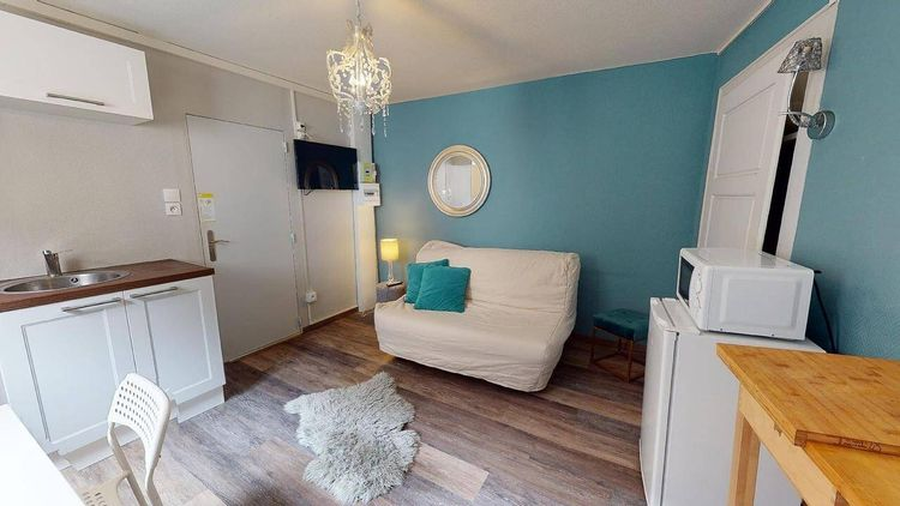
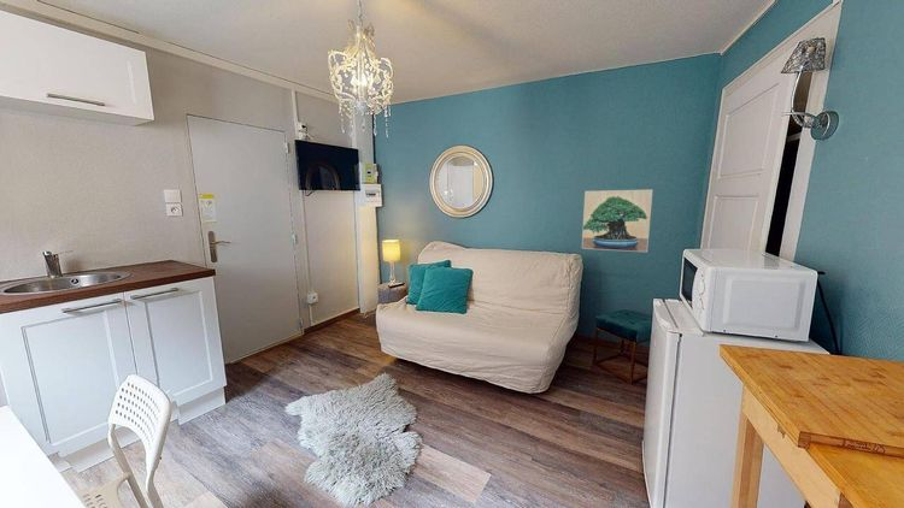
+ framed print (615, 220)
